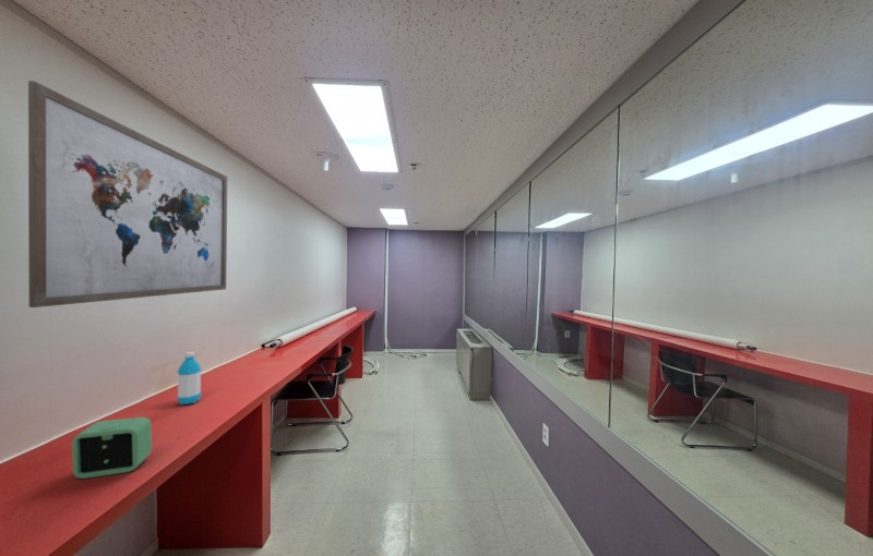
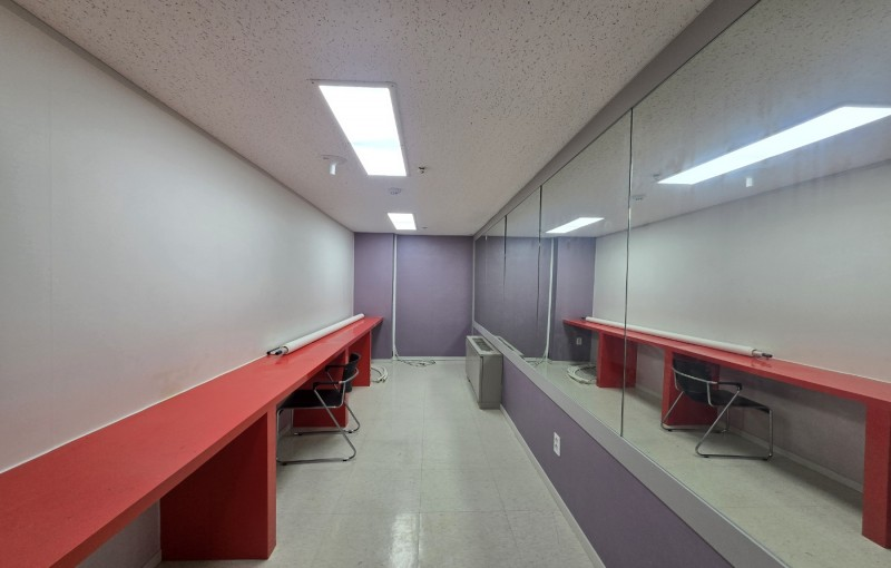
- alarm clock (113, 446)
- wall art (160, 220)
- water bottle (189, 377)
